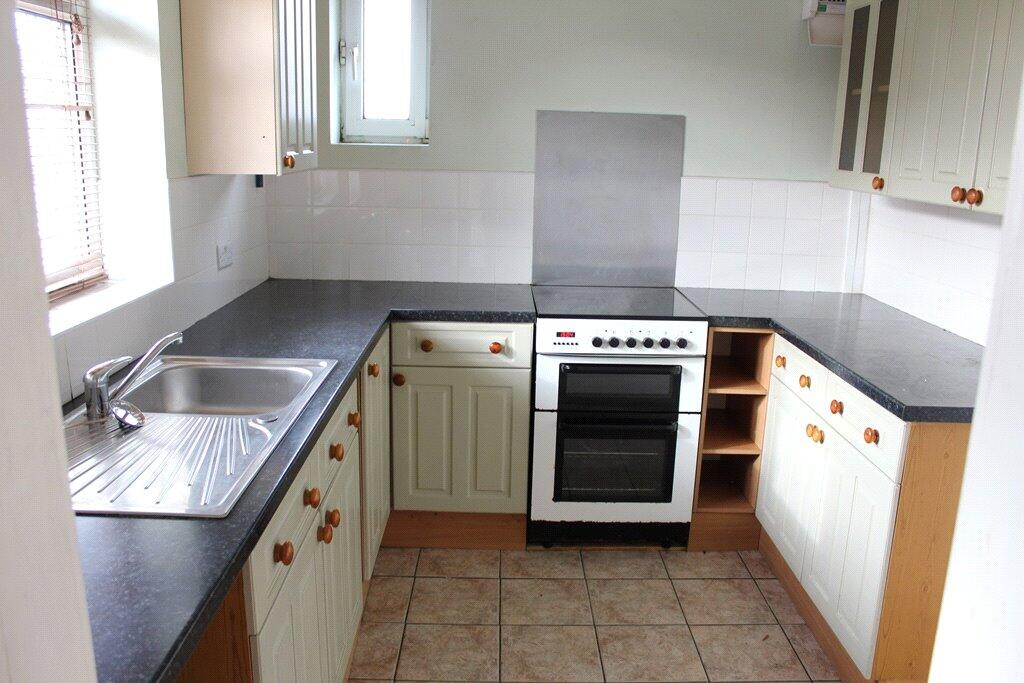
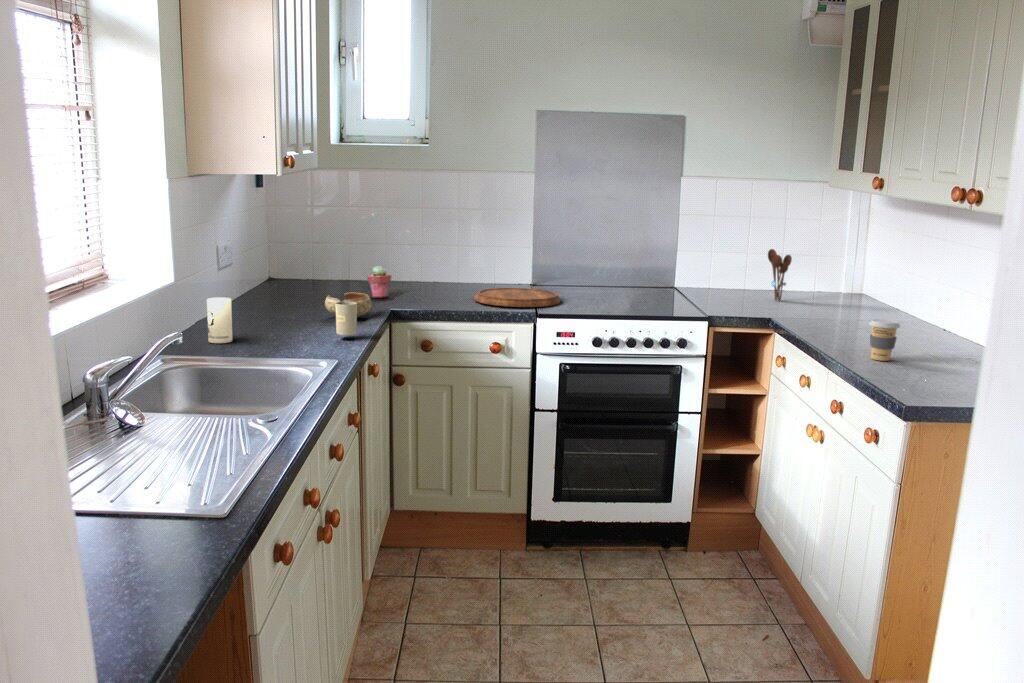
+ cutting board (517, 296)
+ utensil holder (777, 274)
+ bottle (346, 302)
+ candle (219, 320)
+ potted succulent (379, 281)
+ bowl (348, 301)
+ coffee cup (882, 340)
